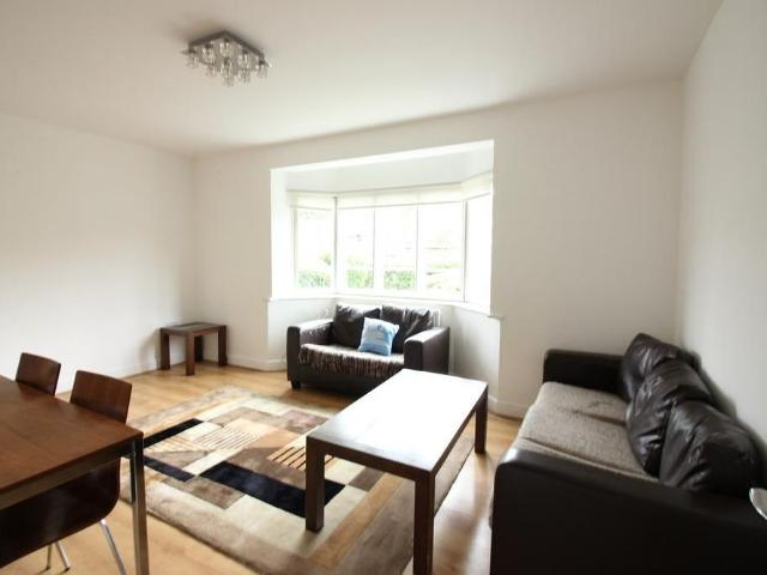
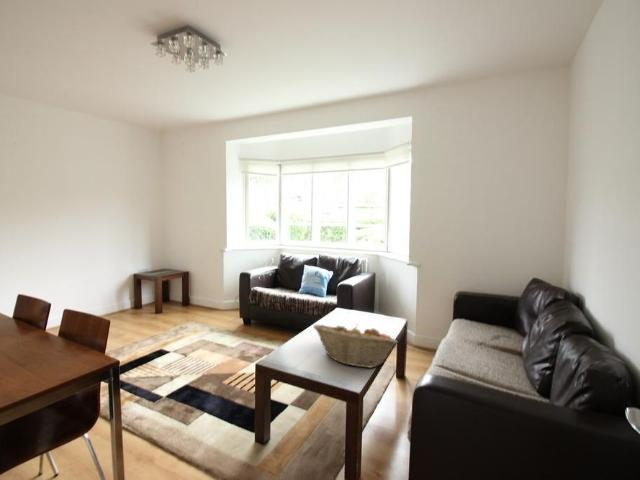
+ fruit basket (353, 339)
